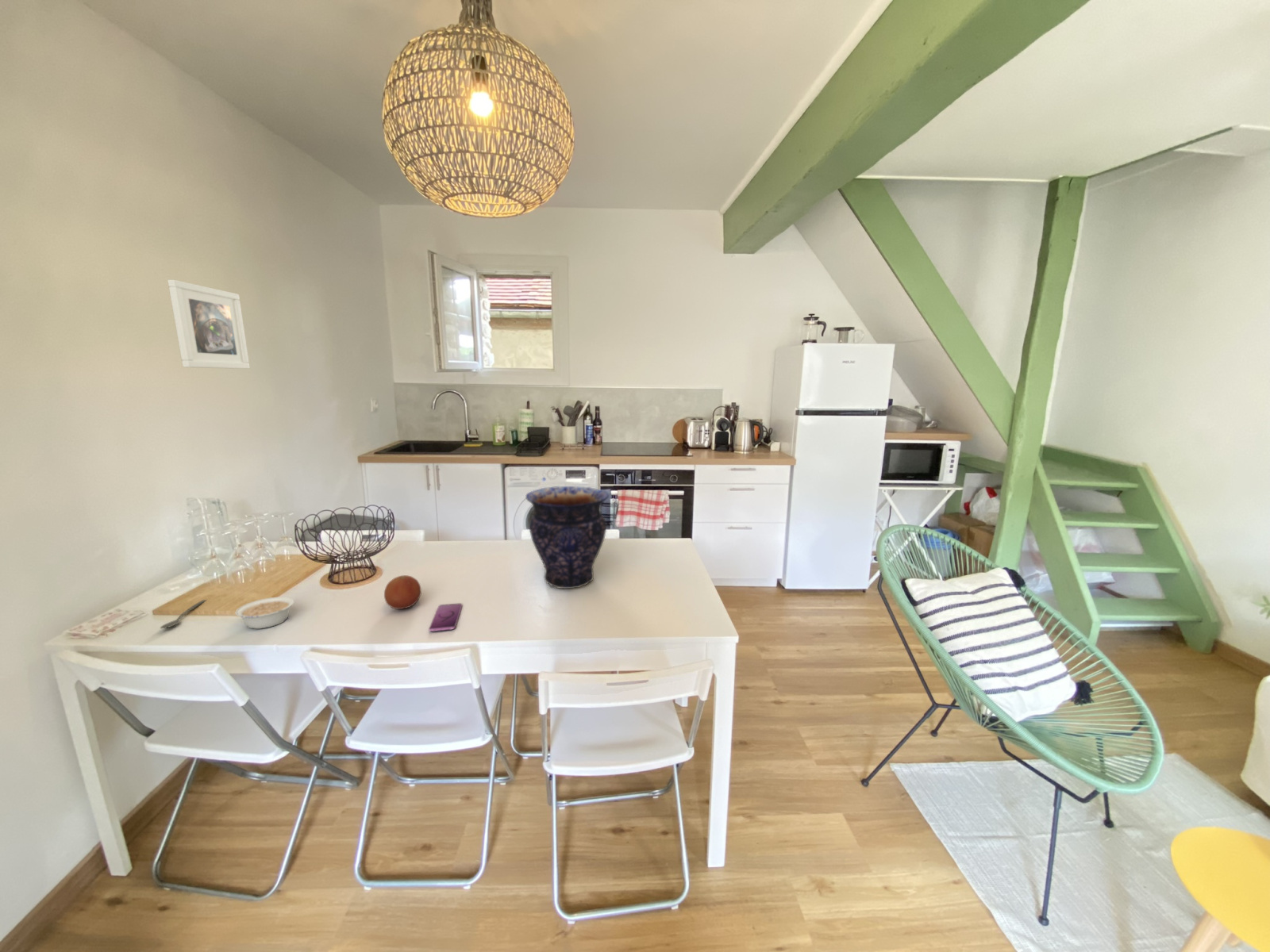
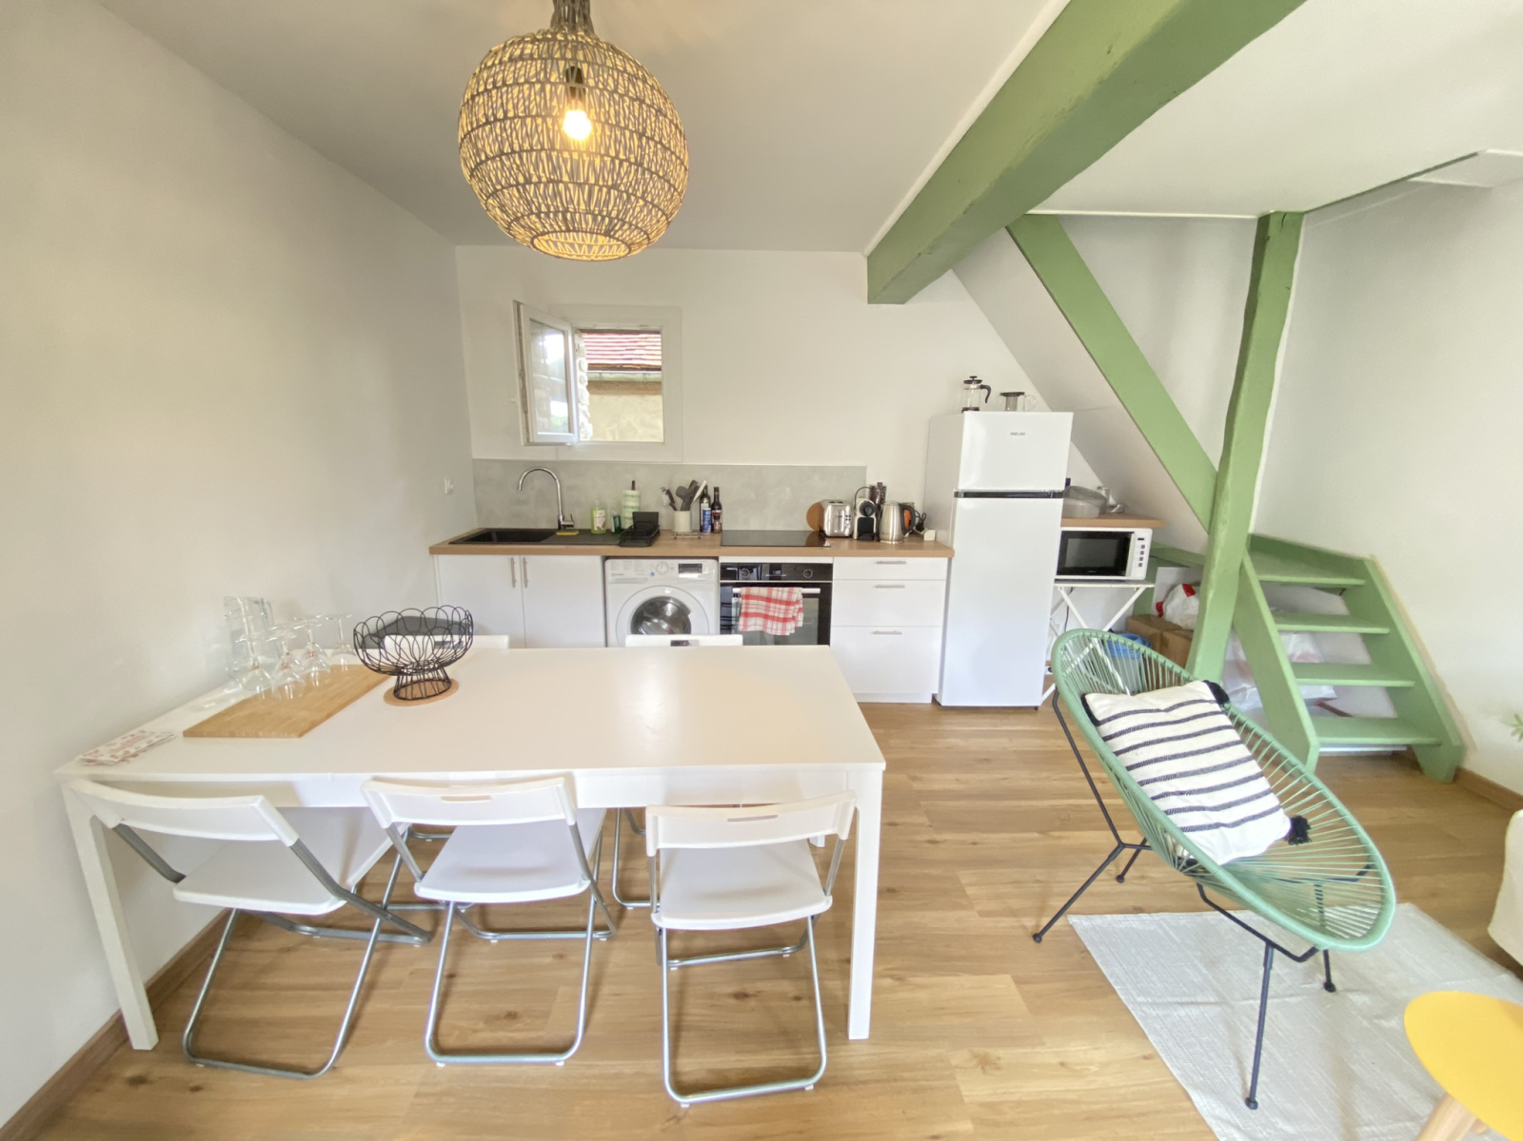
- spoon (185, 613)
- fruit (402, 591)
- smartphone (446, 616)
- vase (568, 538)
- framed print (212, 328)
- legume (268, 612)
